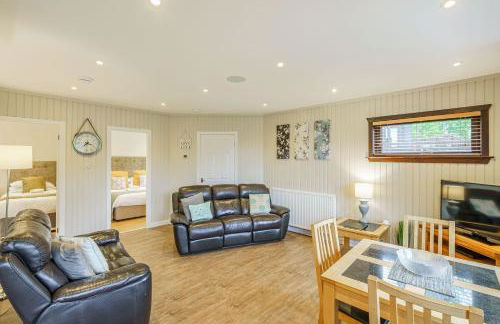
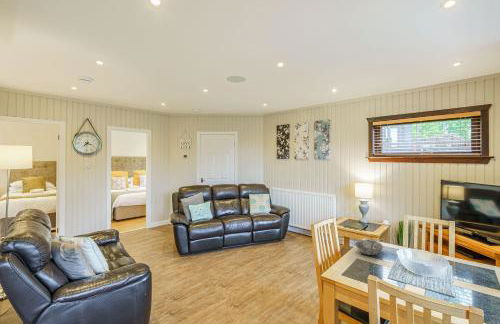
+ decorative bowl (368, 248)
